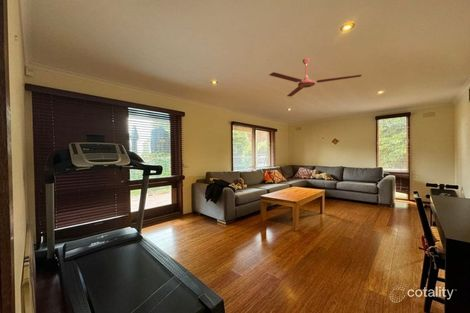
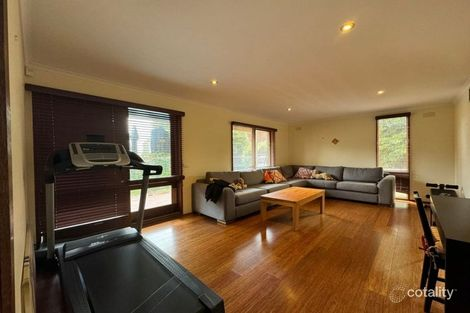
- ceiling fan (317, 80)
